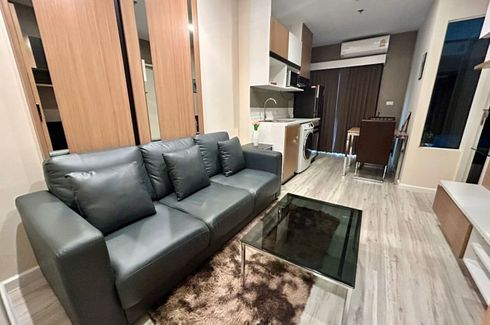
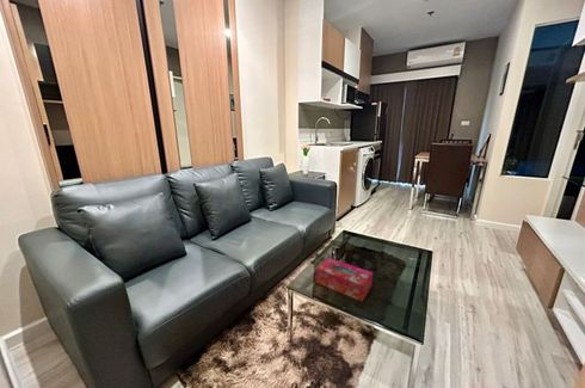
+ tissue box (343, 277)
